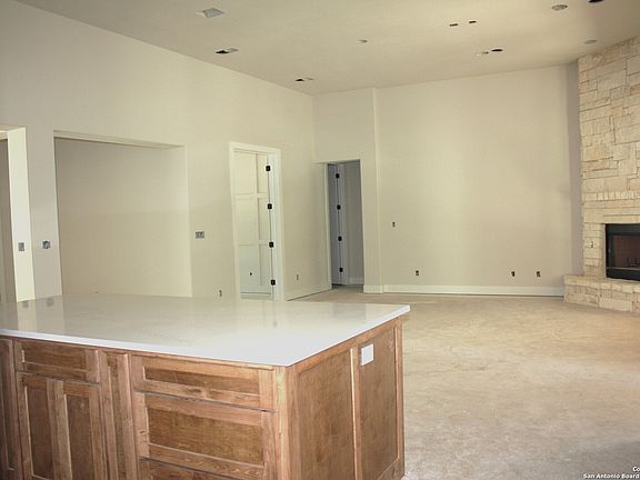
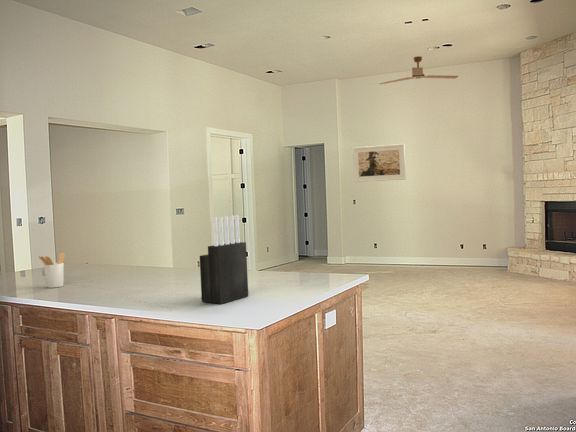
+ knife block (221, 257)
+ utensil holder (51, 270)
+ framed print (378, 163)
+ ceiling fan (417, 65)
